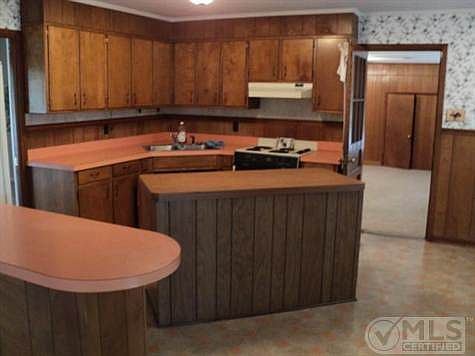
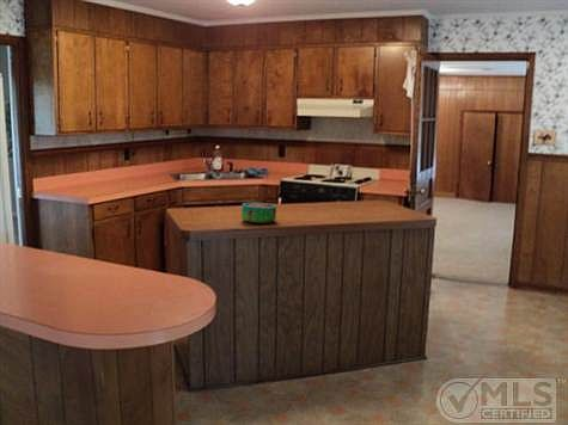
+ decorative bowl (258, 213)
